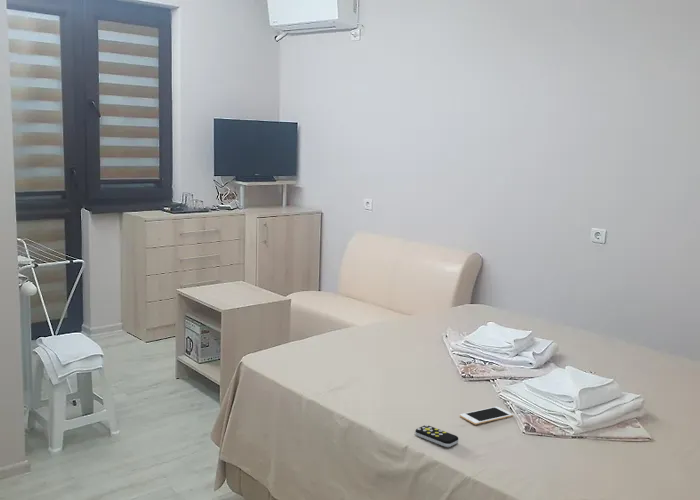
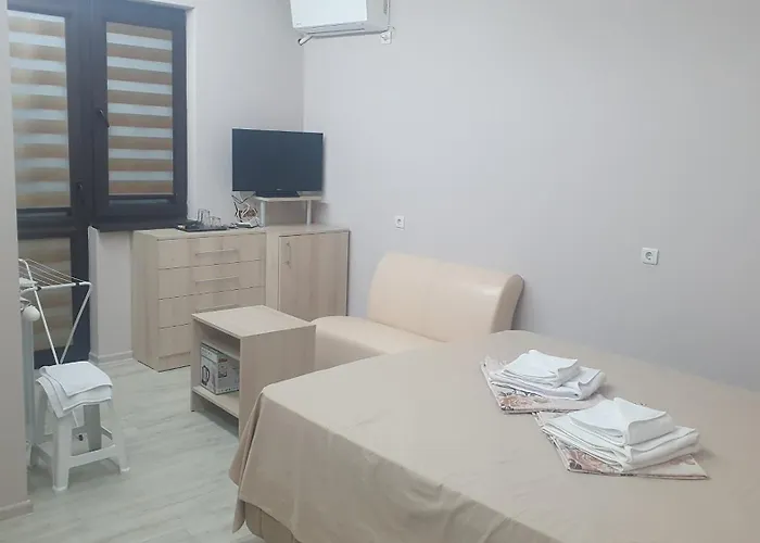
- remote control (436, 435)
- cell phone (486, 415)
